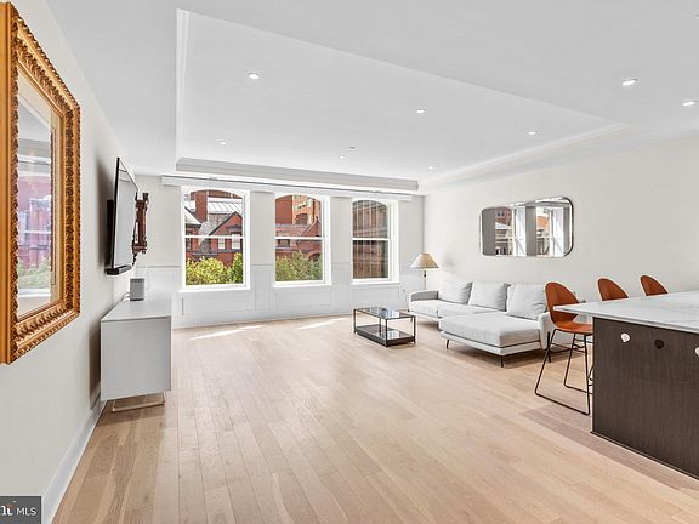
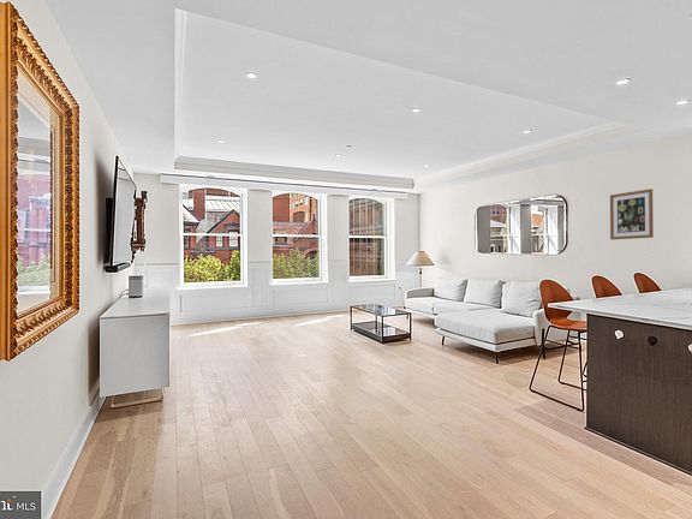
+ wall art (630, 215)
